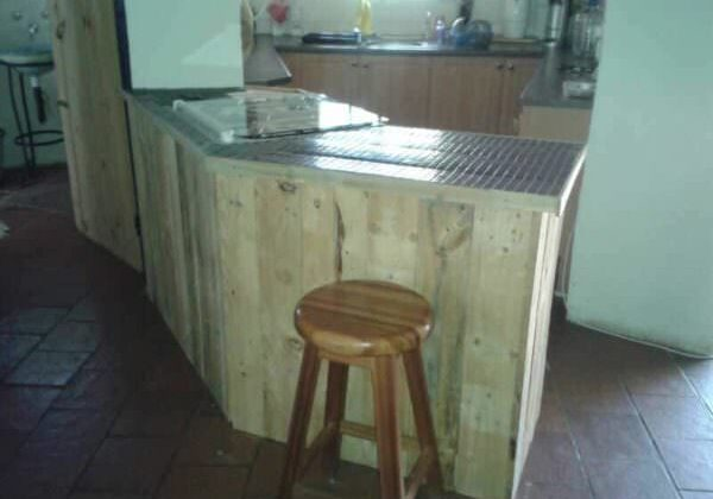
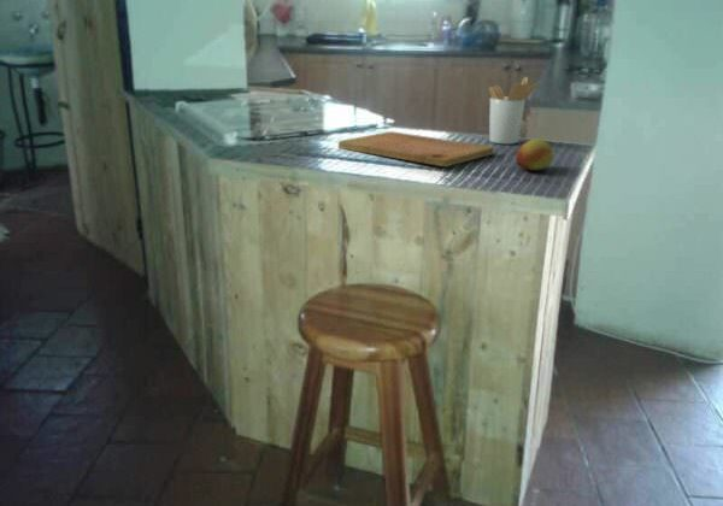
+ fruit (534, 154)
+ cutting board (415, 147)
+ utensil holder (511, 110)
